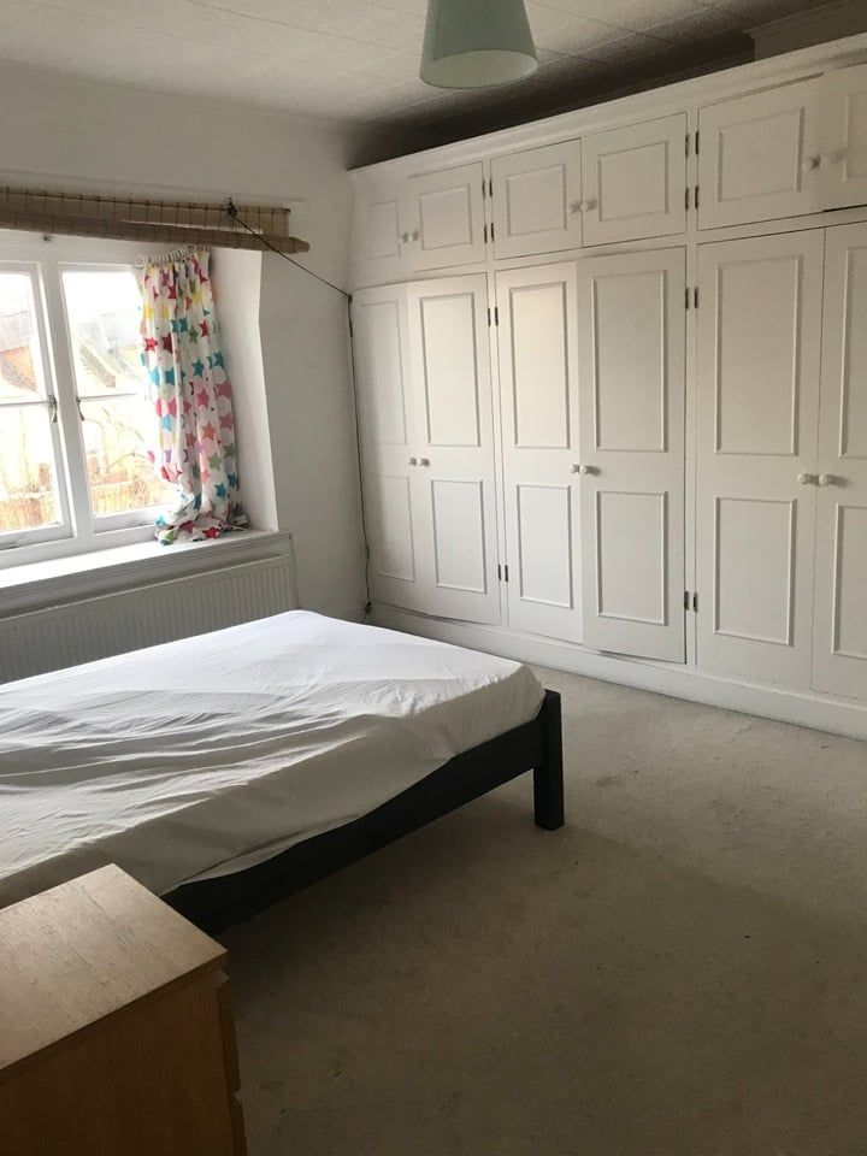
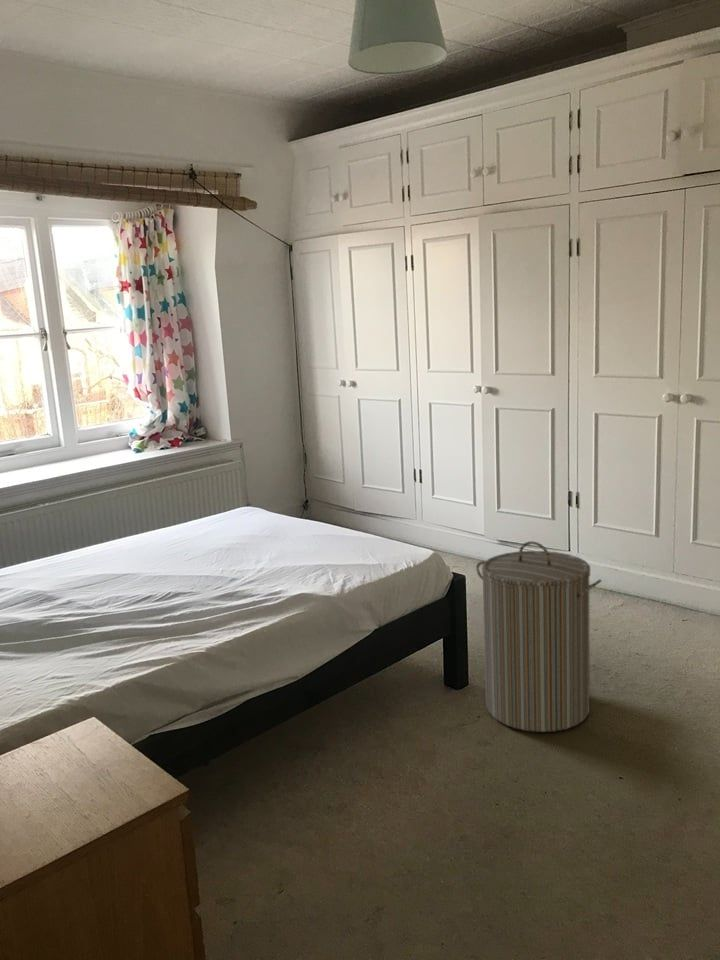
+ laundry hamper (536, 626)
